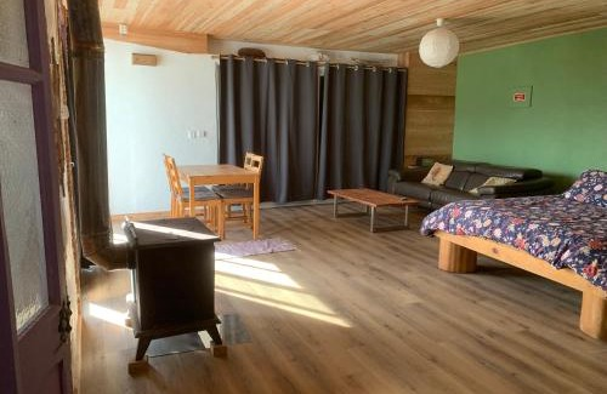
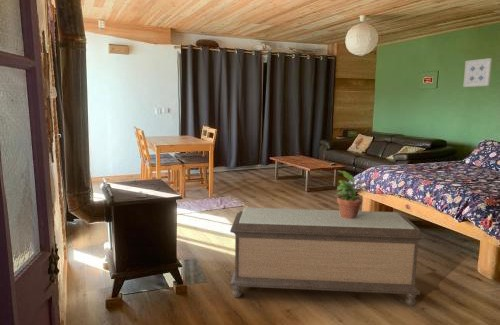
+ wall art (477, 73)
+ potted plant (354, 195)
+ bench (320, 252)
